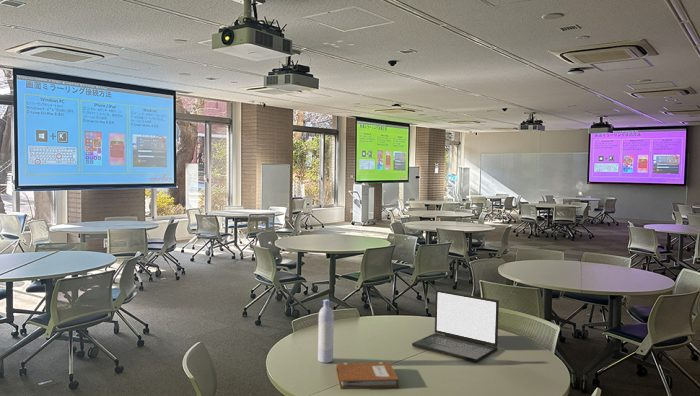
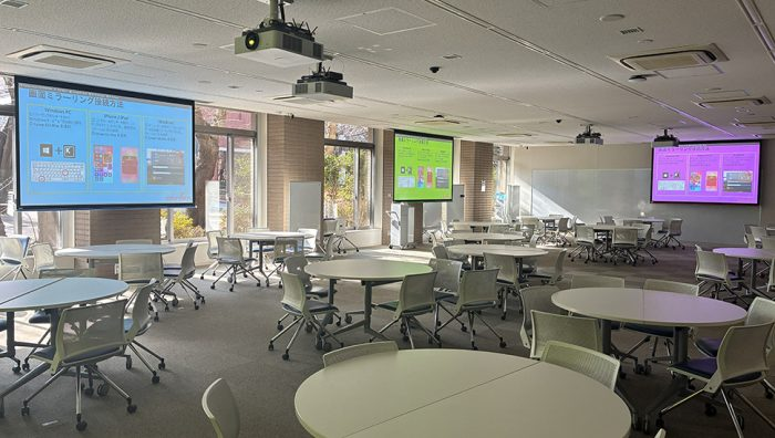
- notebook (367, 374)
- bottle (326, 330)
- laptop (455, 323)
